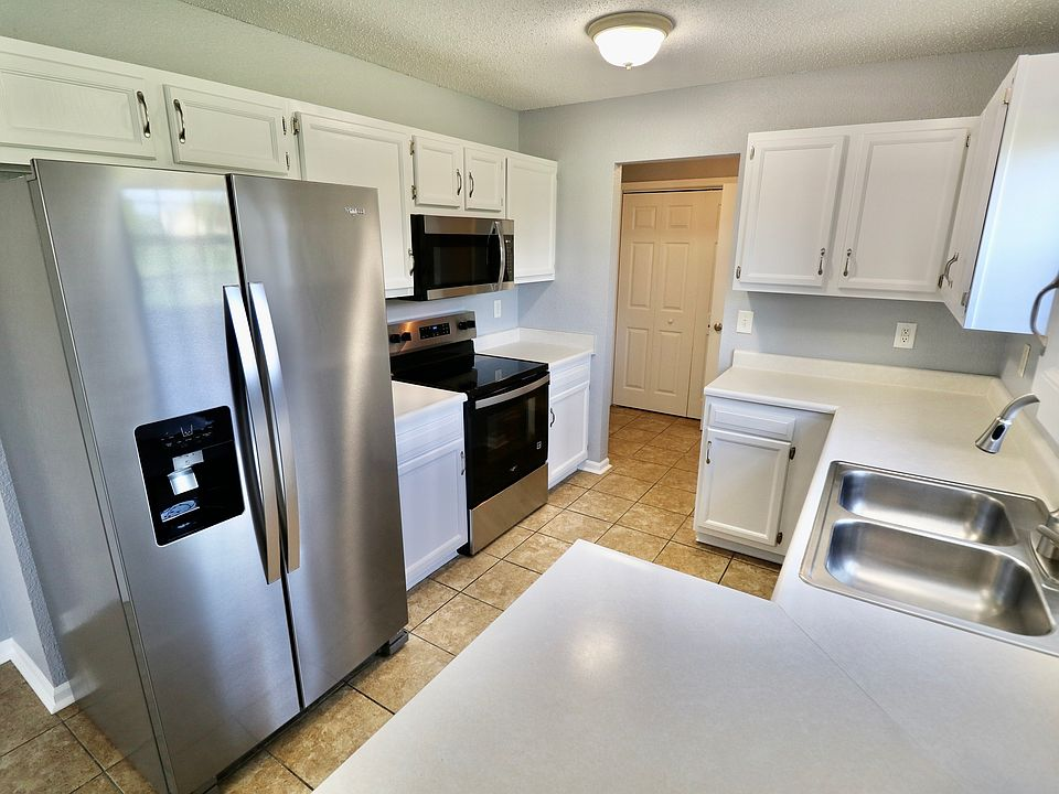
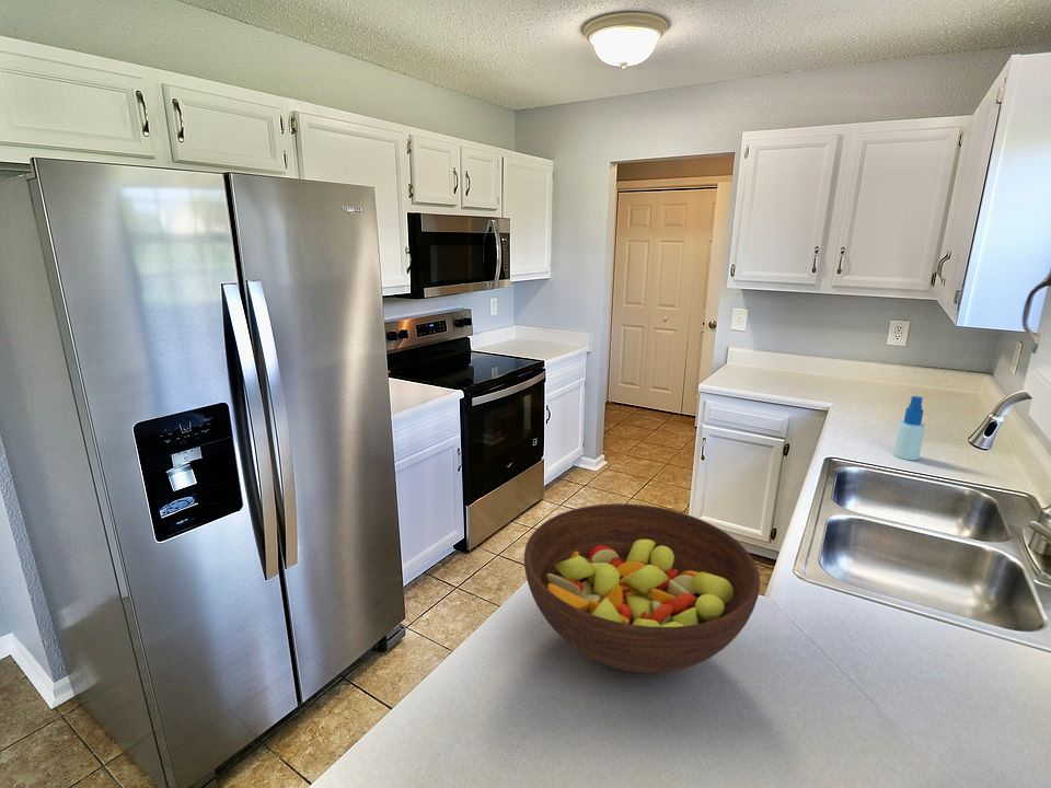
+ fruit bowl (634, 599)
+ spray bottle (911, 427)
